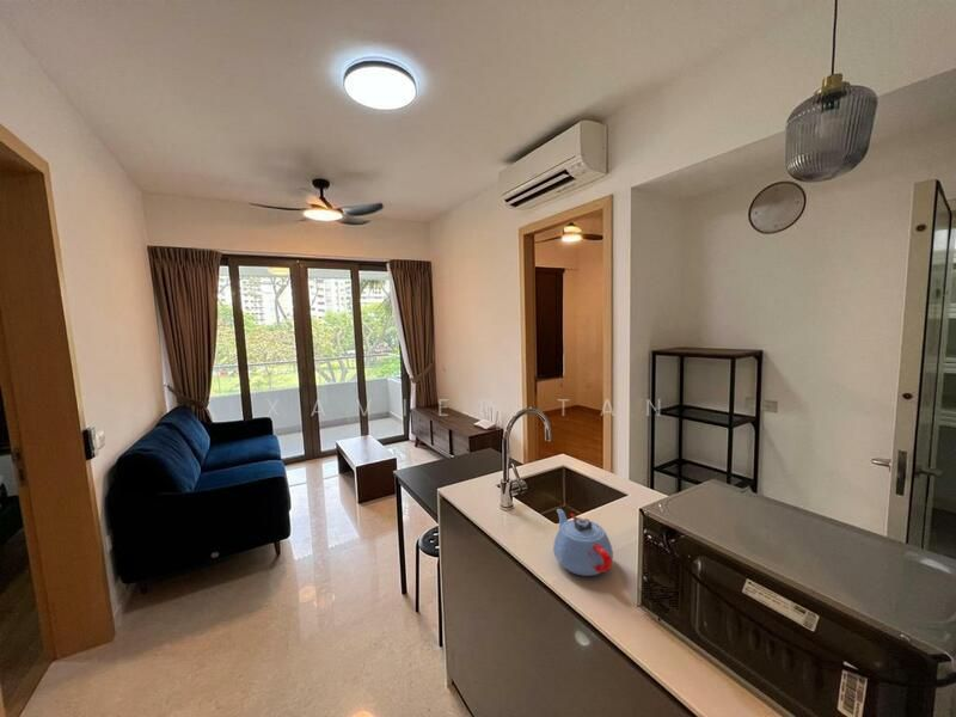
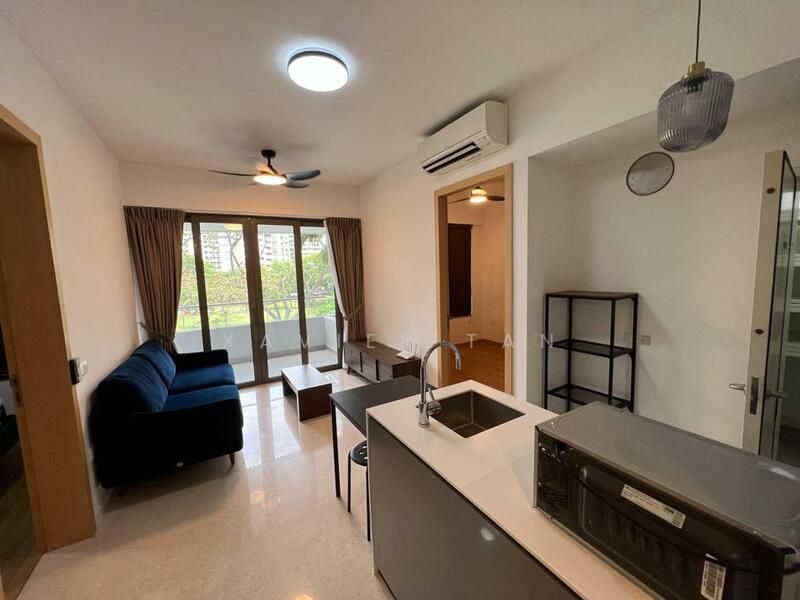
- teapot (581, 540)
